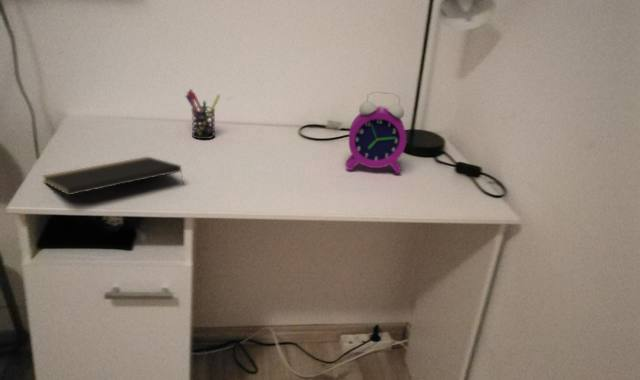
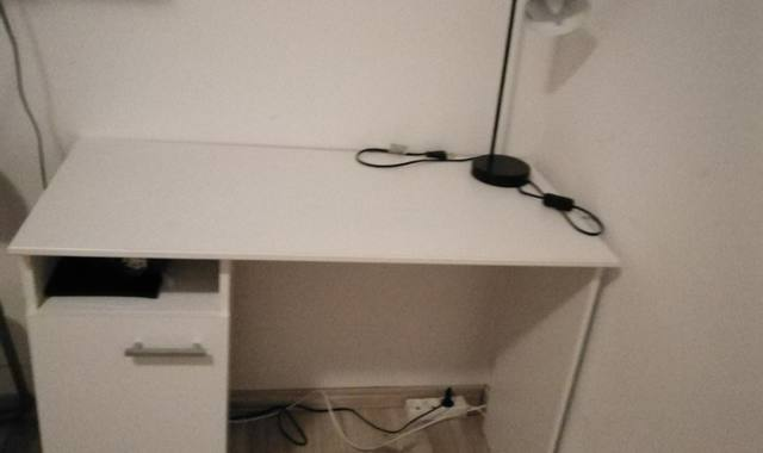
- notepad (112, 173)
- alarm clock (378, 131)
- pen holder (202, 113)
